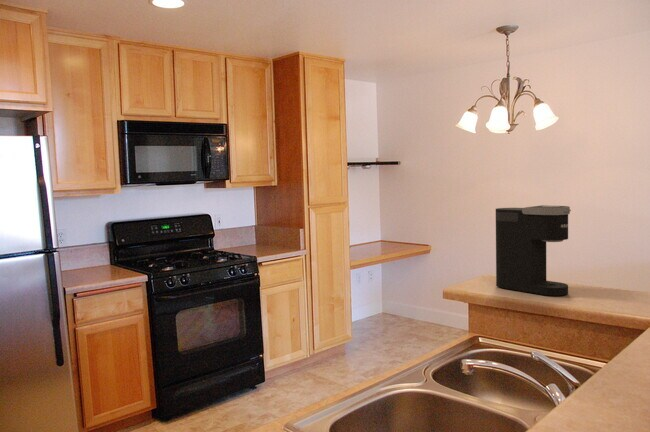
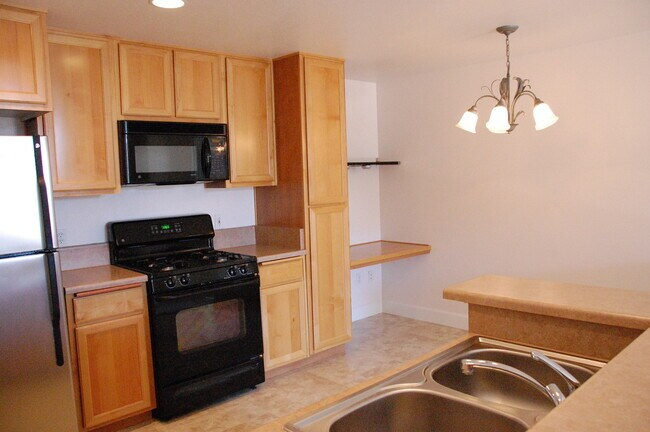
- coffee maker (531, 248)
